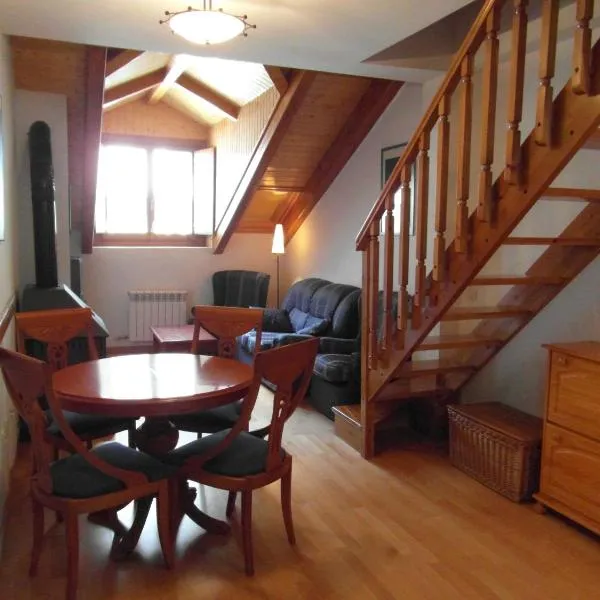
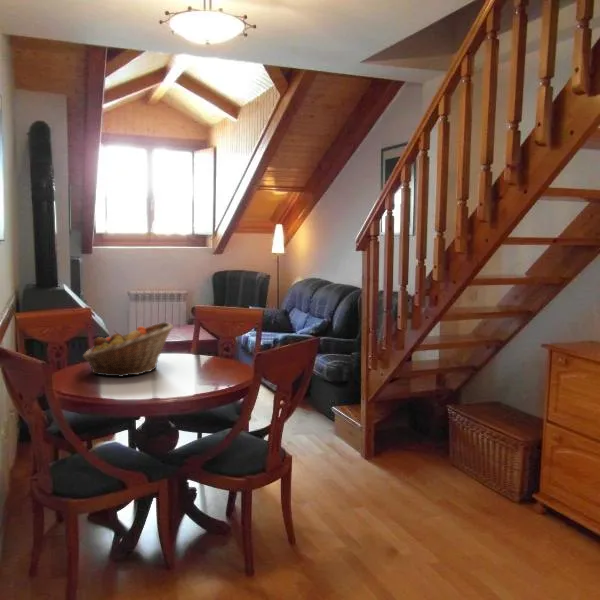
+ fruit basket (129, 347)
